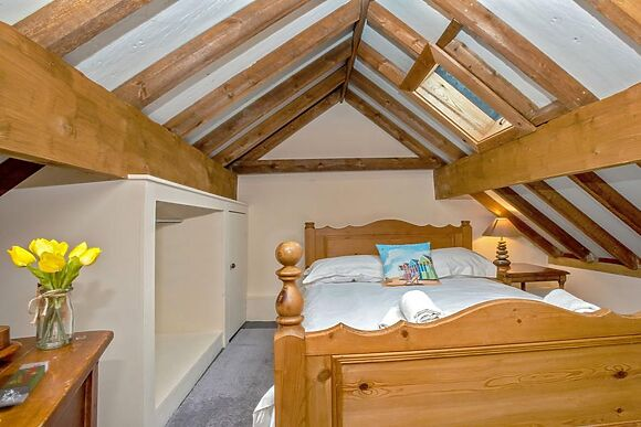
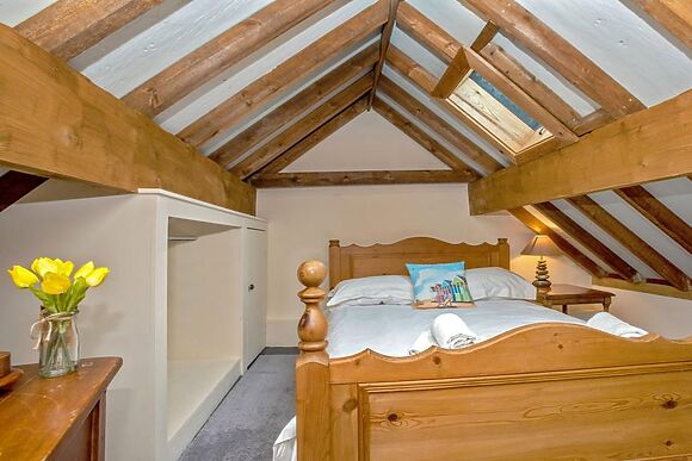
- matchbox (22, 380)
